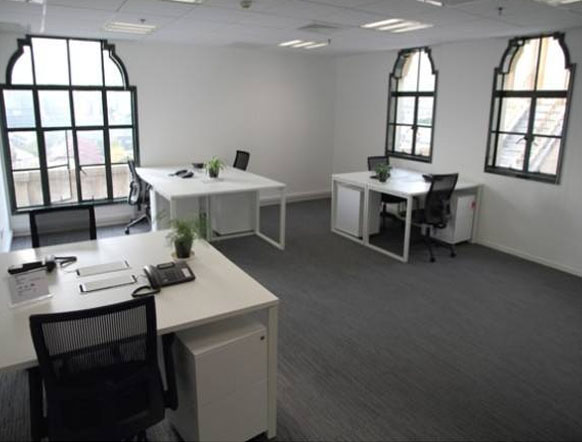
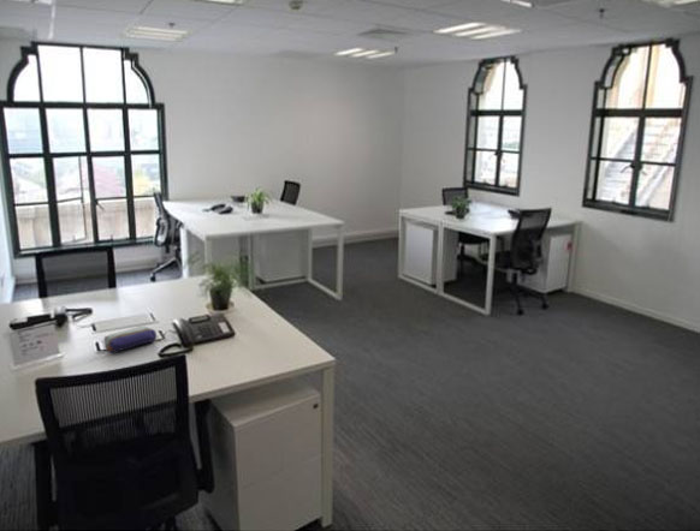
+ pencil case (131, 338)
